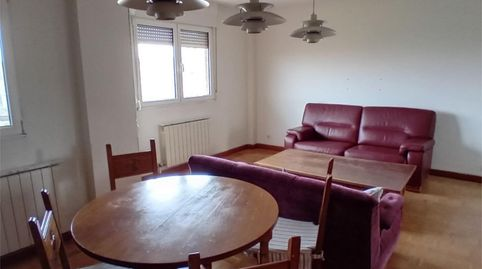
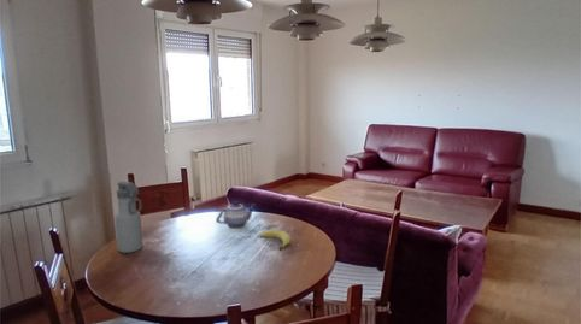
+ fruit (277, 237)
+ teapot (236, 213)
+ water bottle (128, 216)
